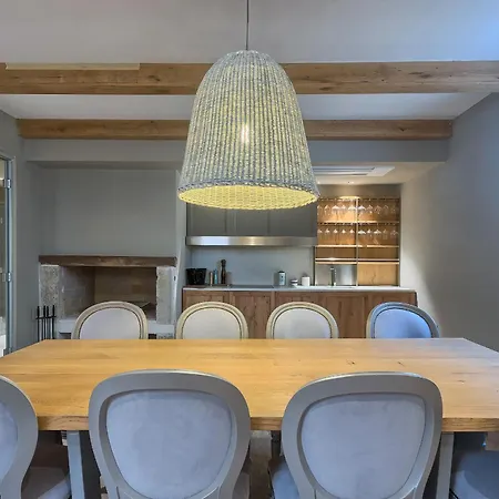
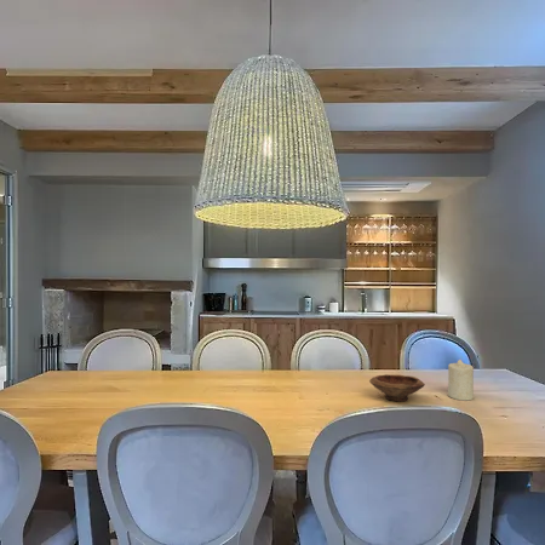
+ candle (460, 378)
+ bowl (396, 388)
